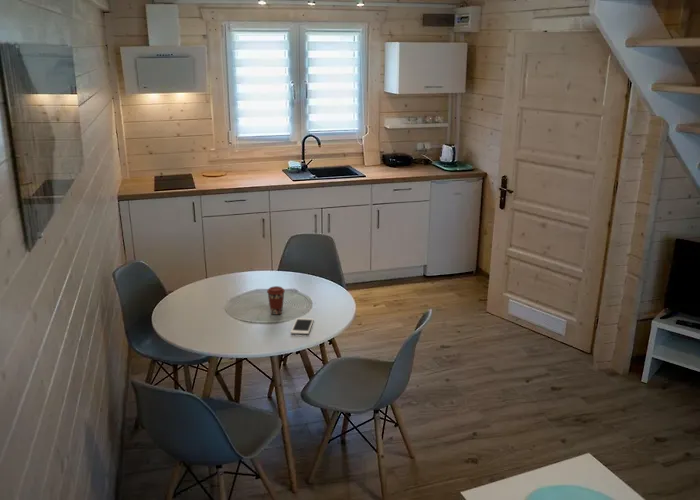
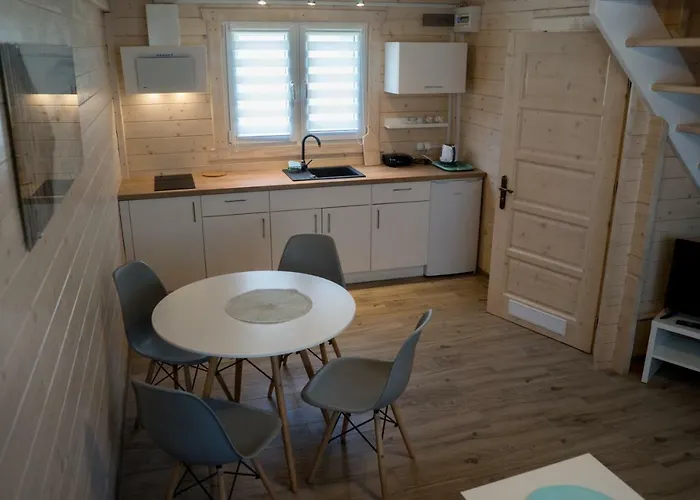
- coffee cup (276, 300)
- cell phone (302, 325)
